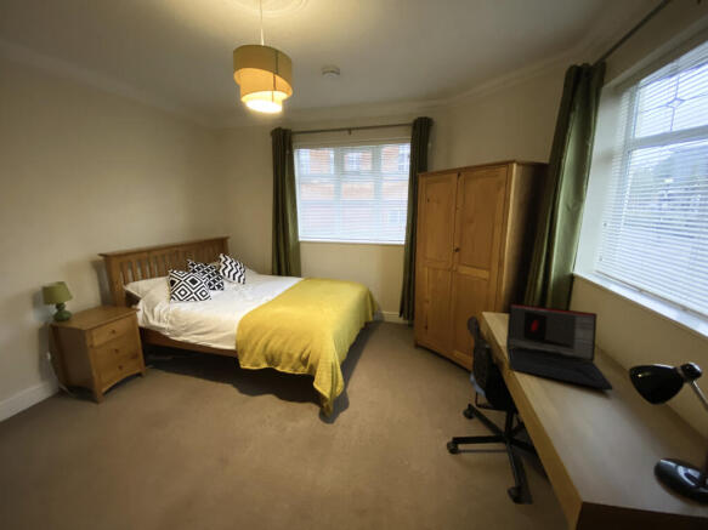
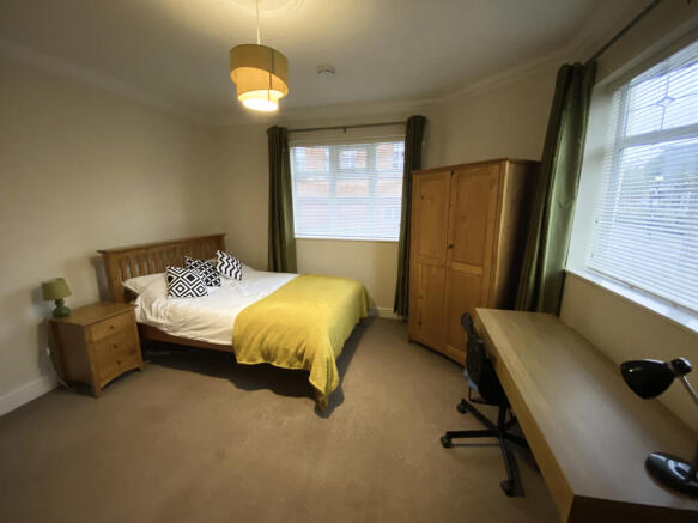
- laptop (554, 341)
